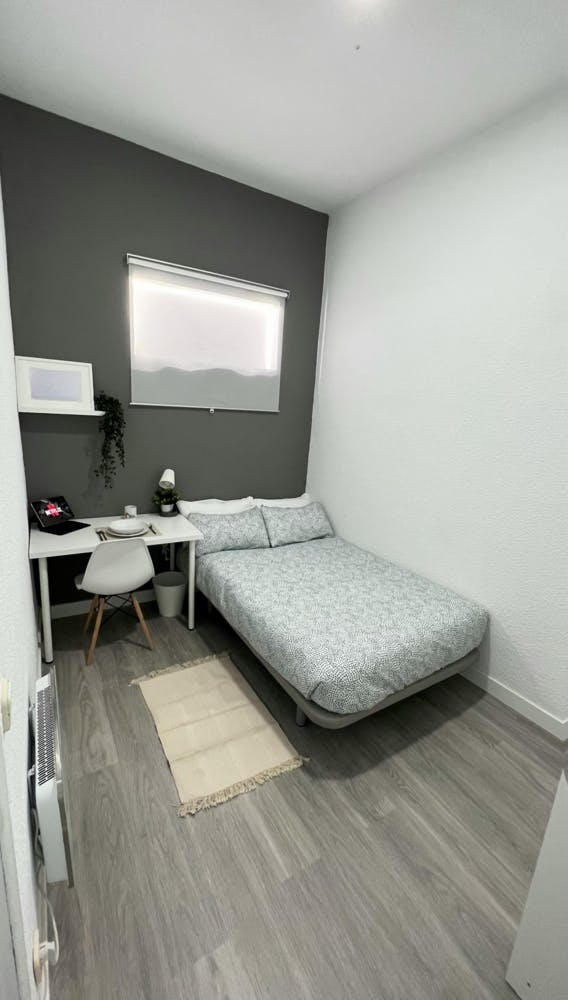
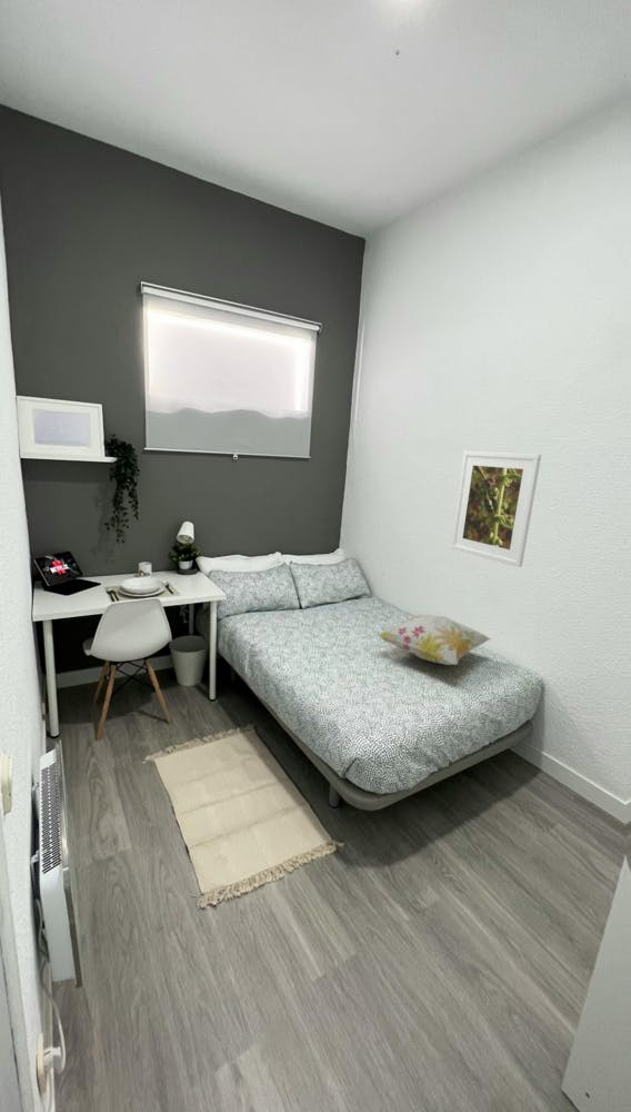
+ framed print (491, 506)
+ decorative pillow (433, 636)
